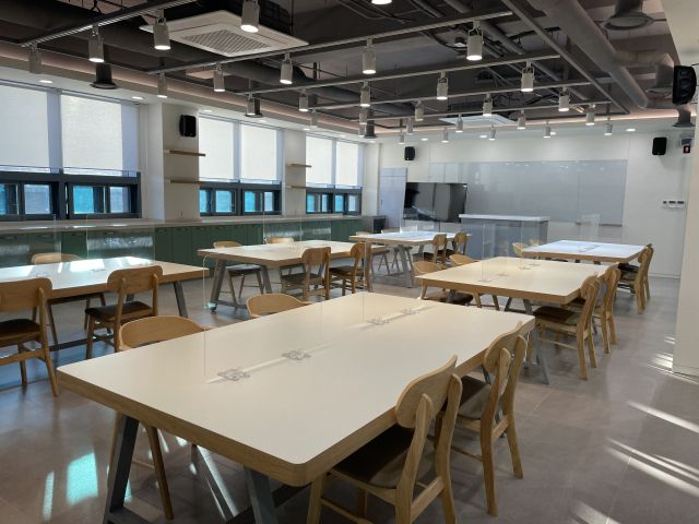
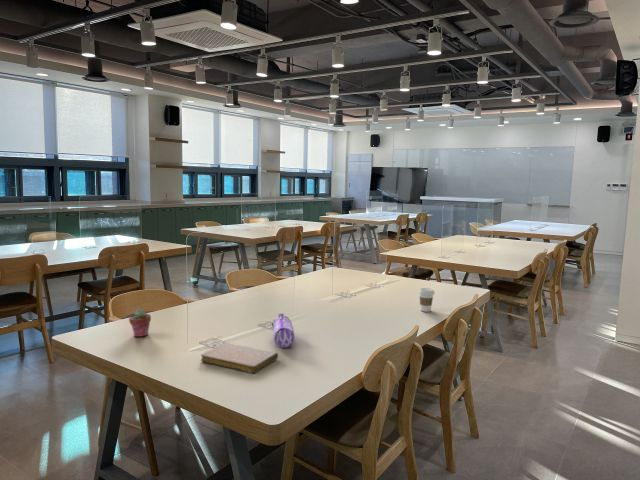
+ potted succulent (140, 321)
+ notebook (239, 356)
+ pencil case (283, 330)
+ coffee cup (426, 299)
